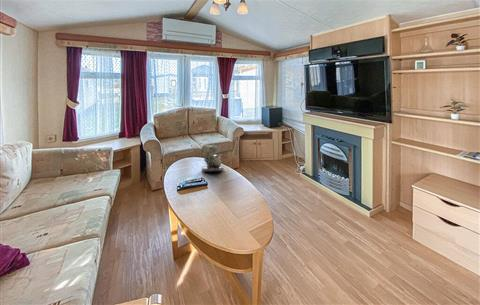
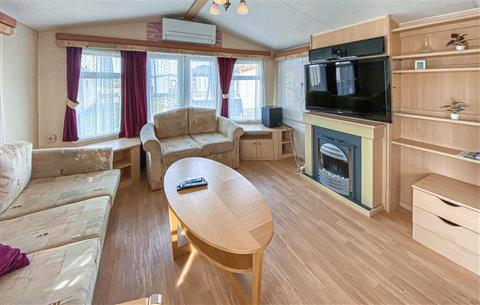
- succulent plant (212, 157)
